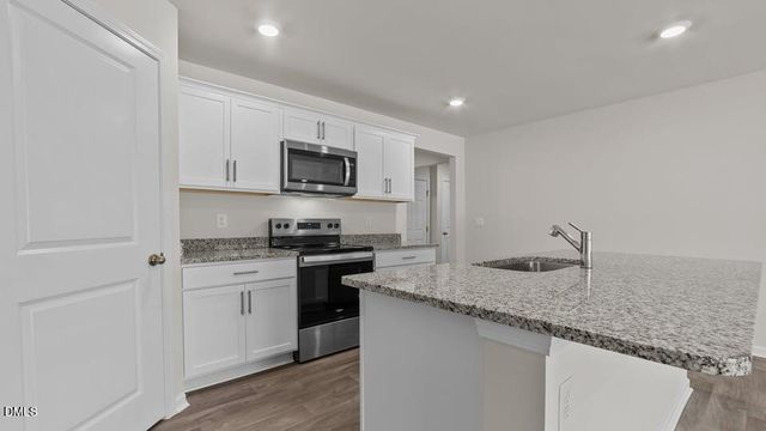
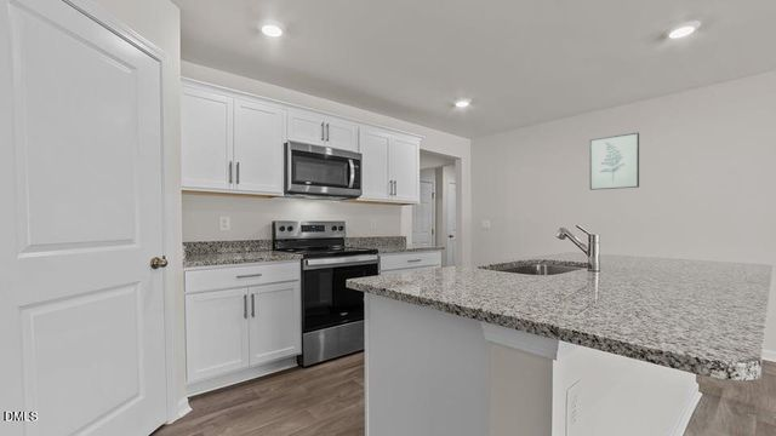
+ wall art (612, 162)
